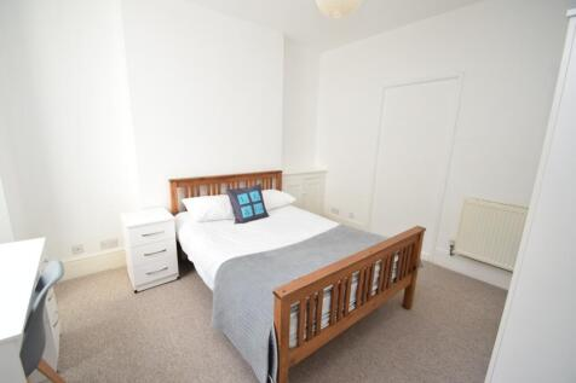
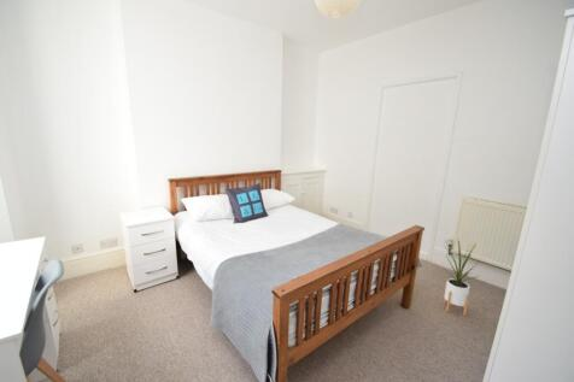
+ house plant (461, 275)
